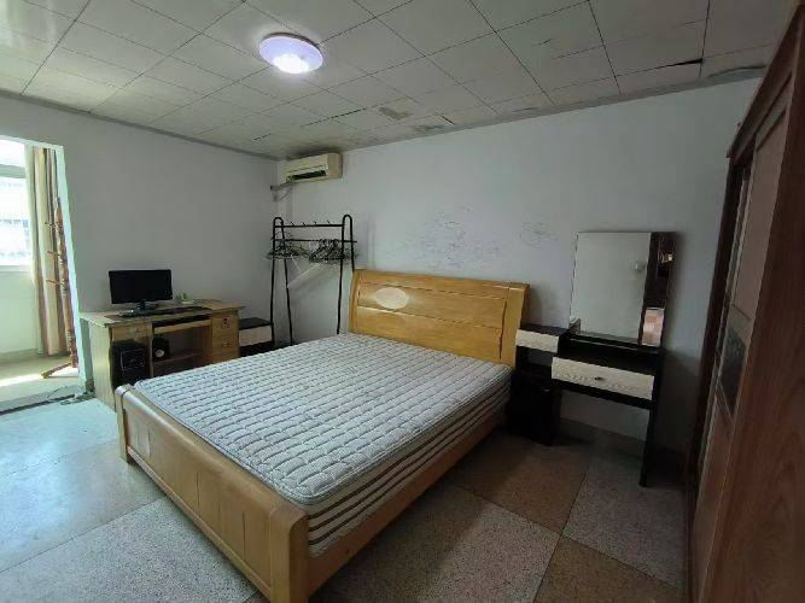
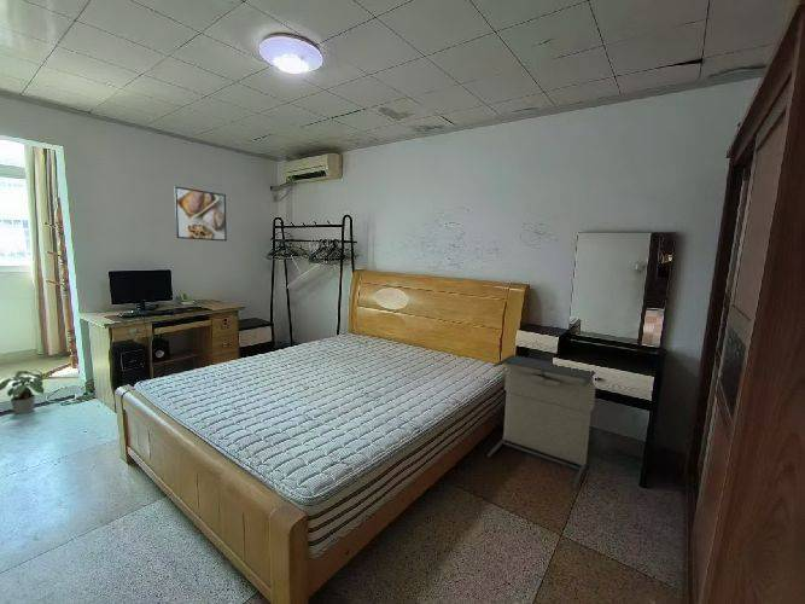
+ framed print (202, 215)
+ laundry hamper (539, 414)
+ potted plant (24, 391)
